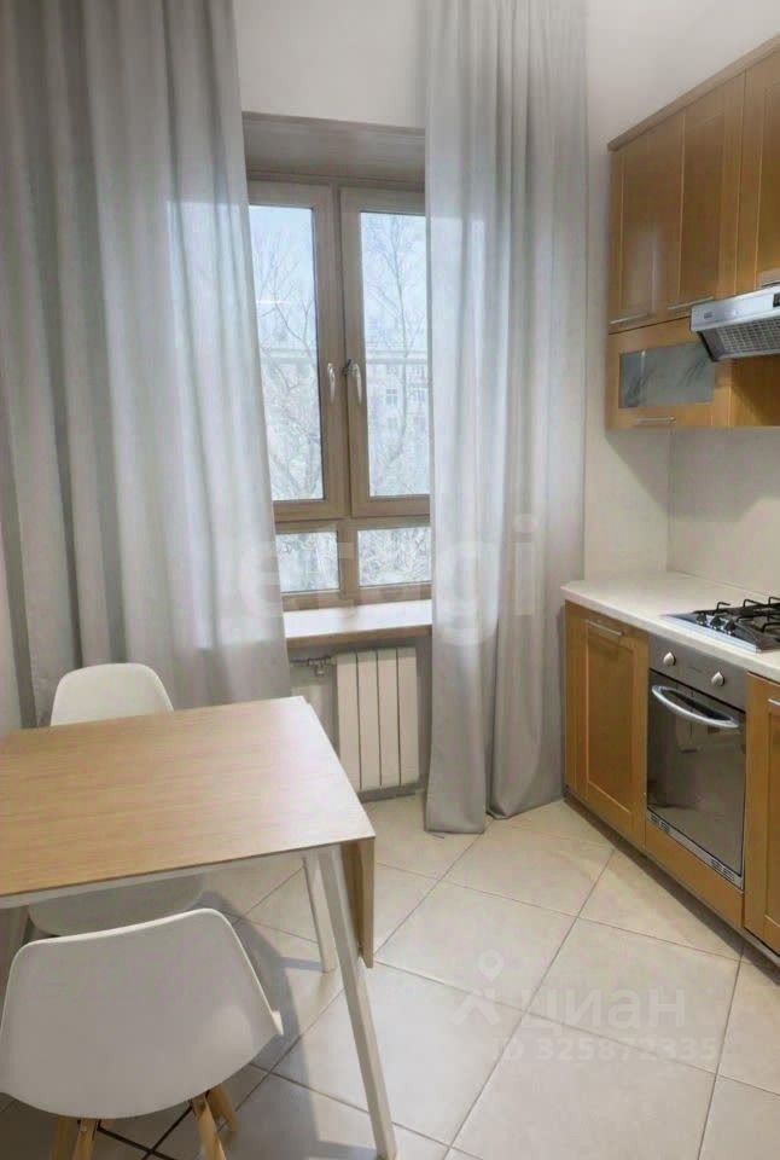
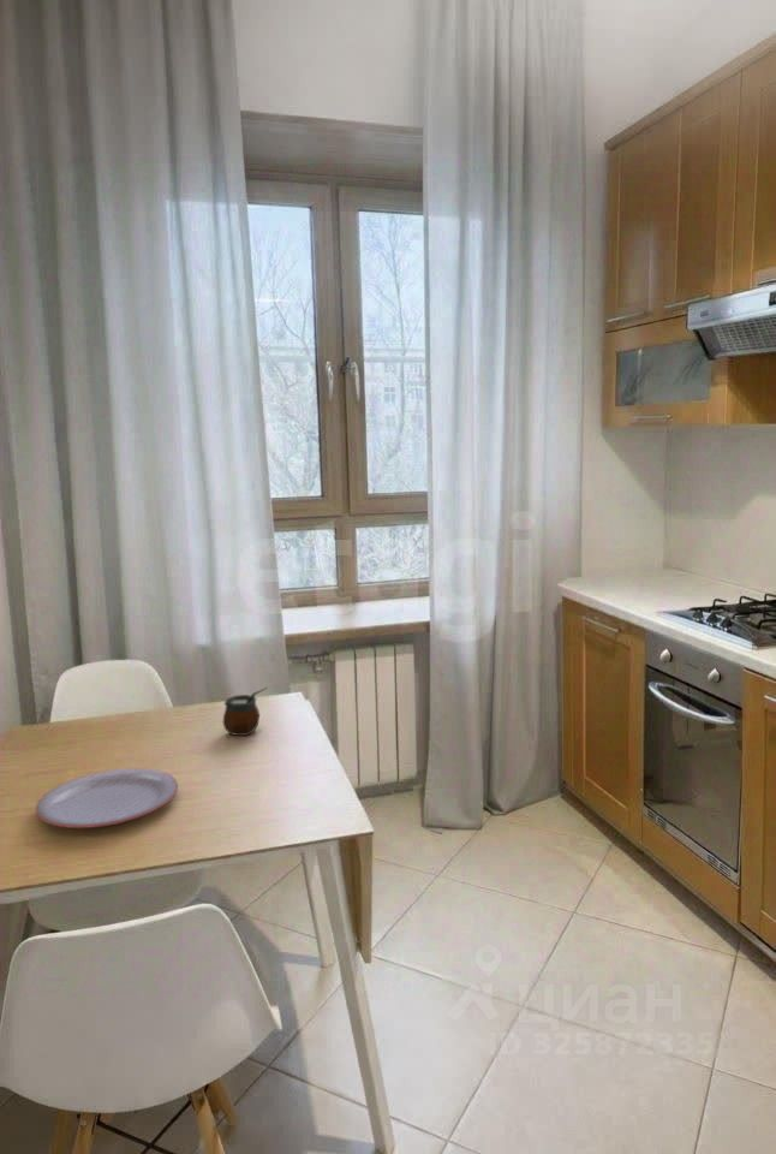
+ plate (108, 799)
+ gourd (246, 708)
